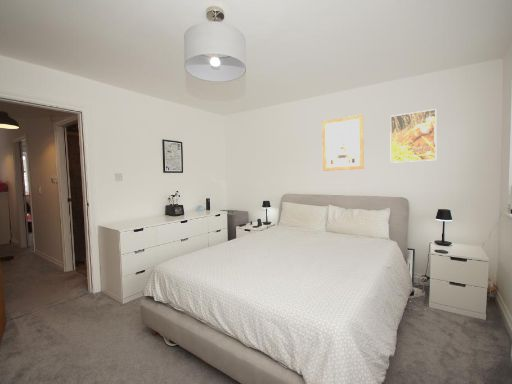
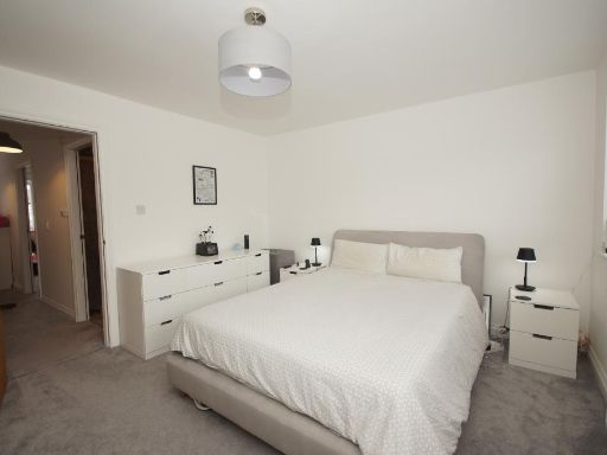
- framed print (412, 137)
- wall art (342, 144)
